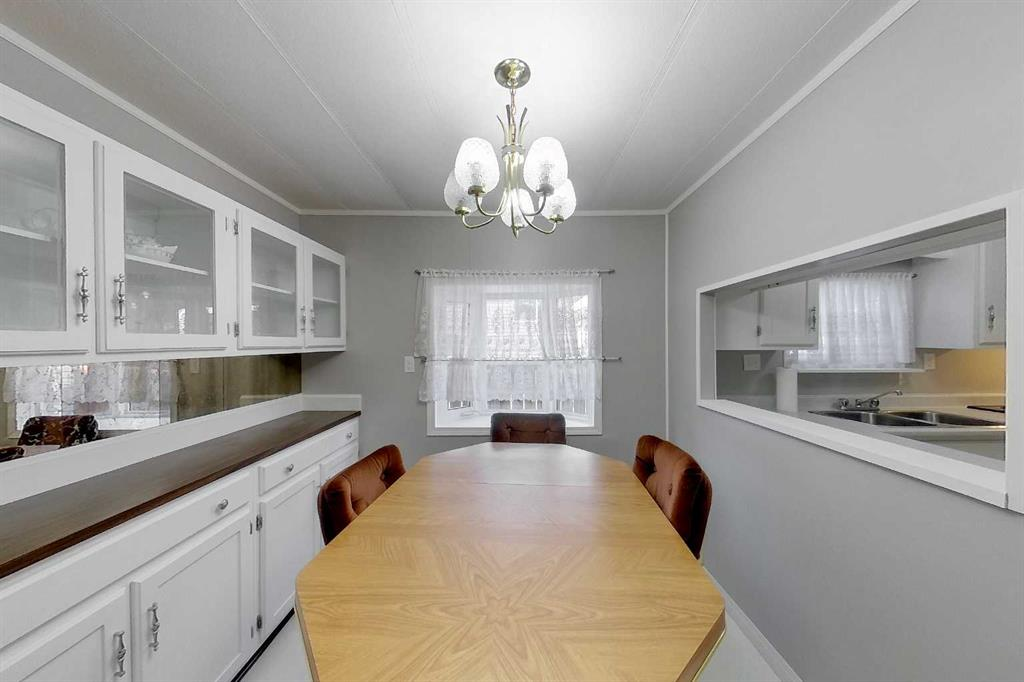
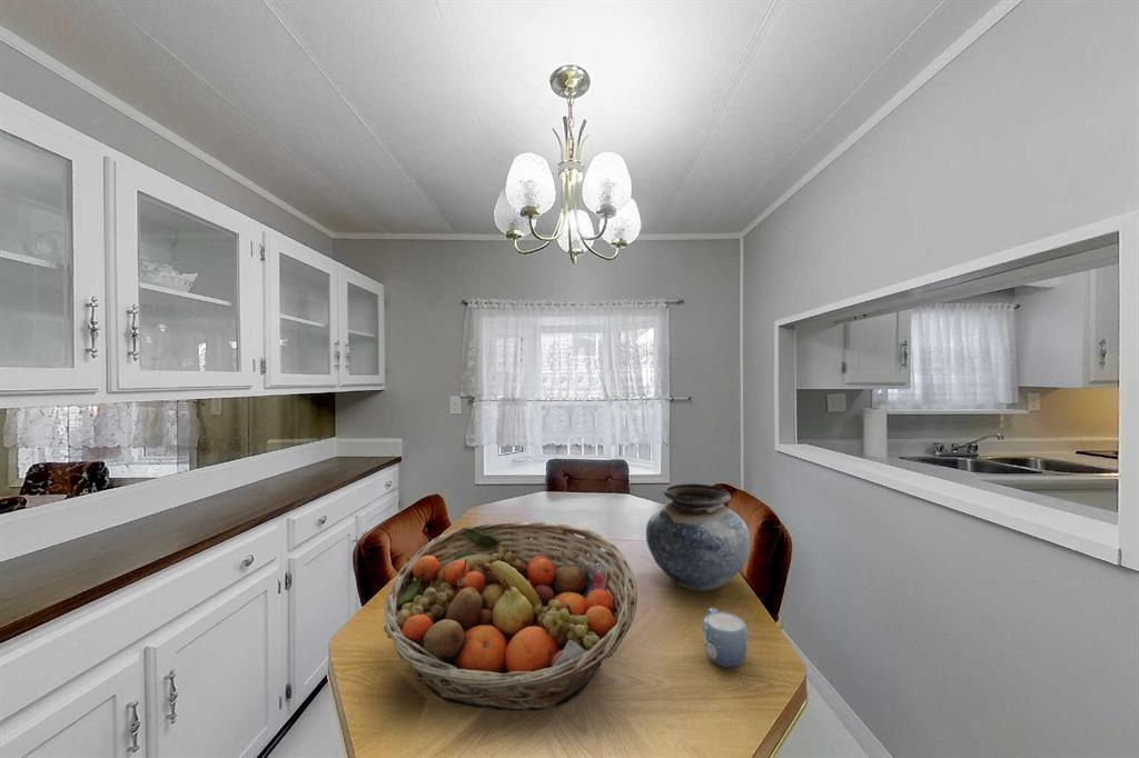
+ mug (721, 635)
+ vase (696, 535)
+ fruit basket (512, 602)
